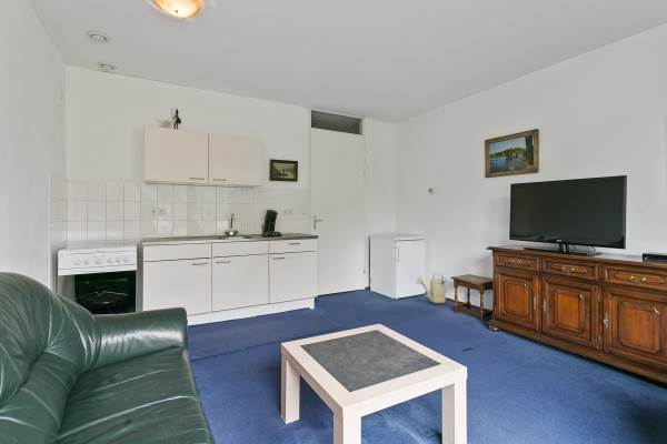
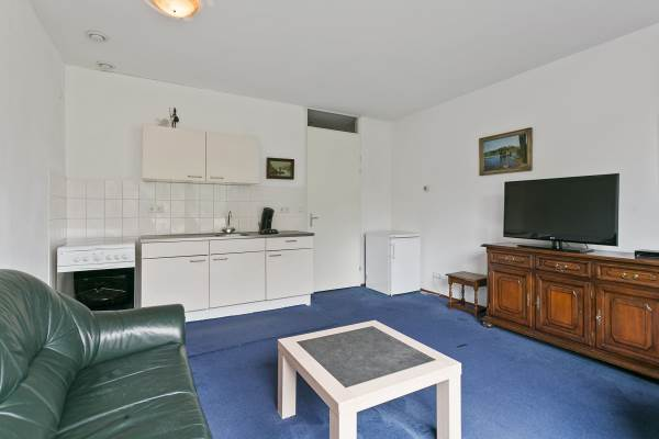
- watering can (431, 289)
